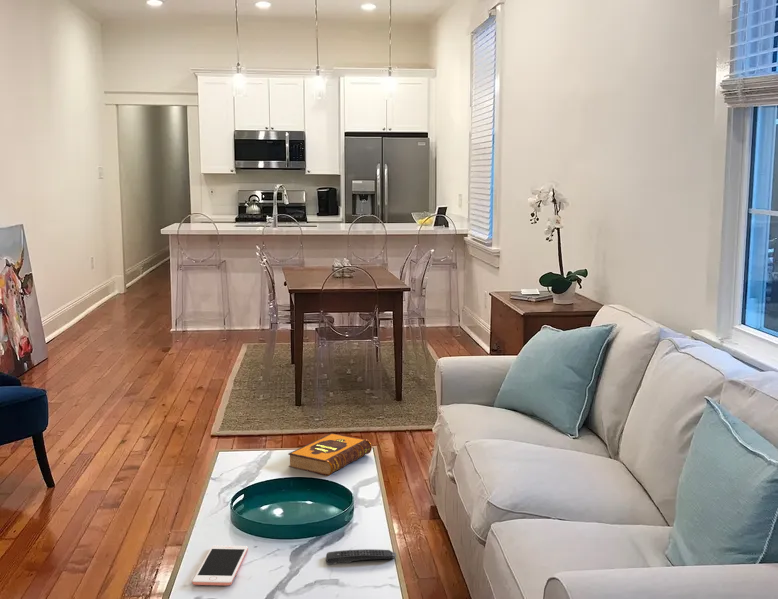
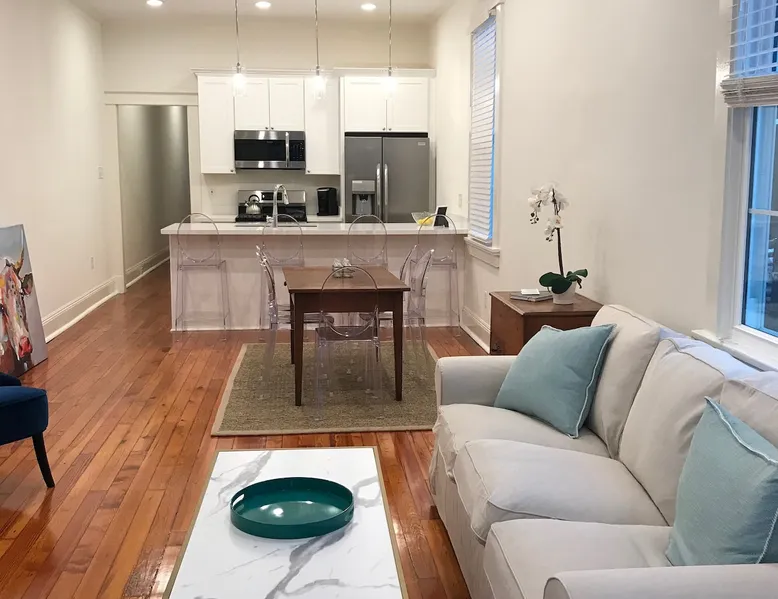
- hardback book (331, 454)
- cell phone (221, 564)
- remote control (361, 555)
